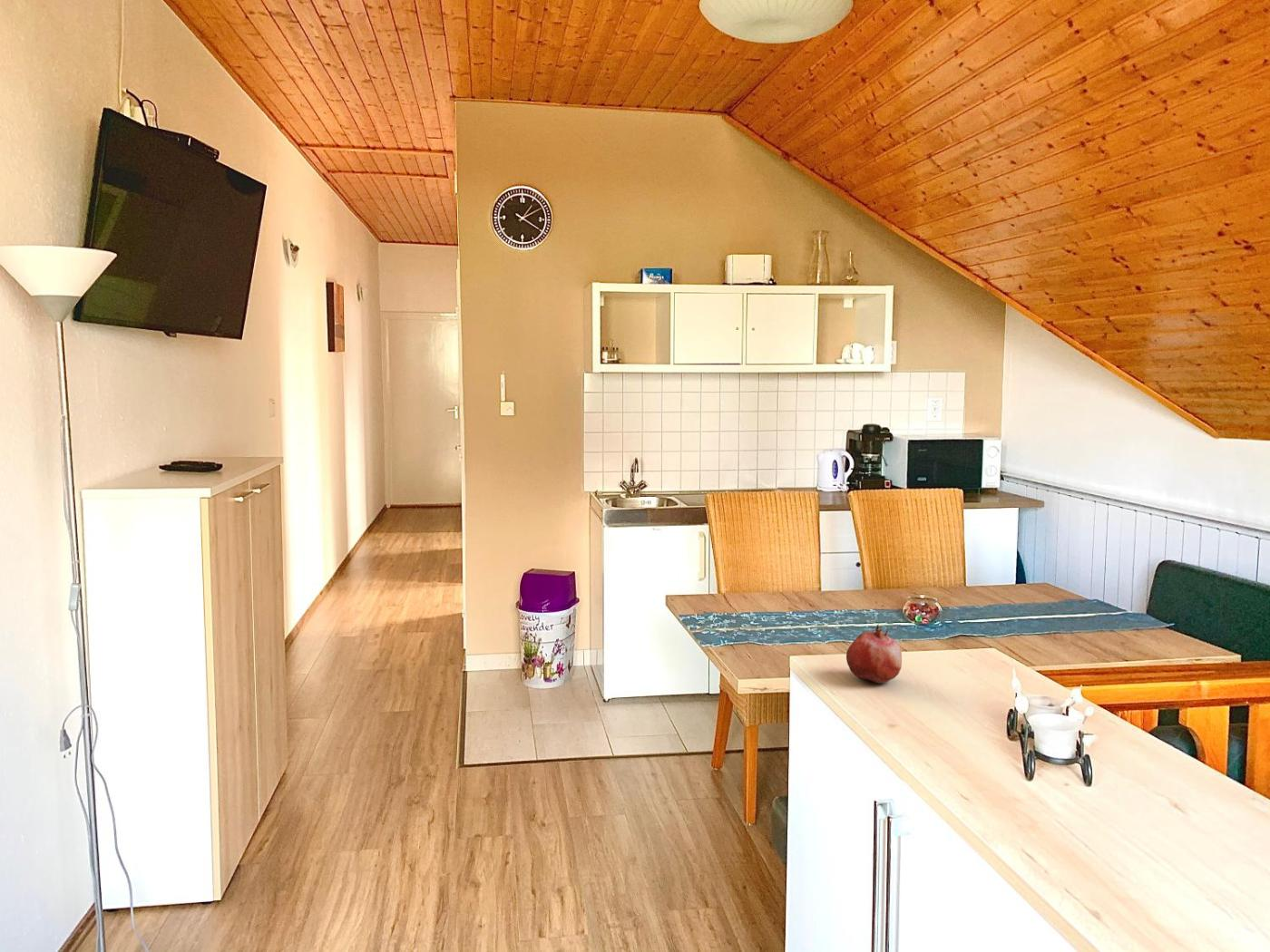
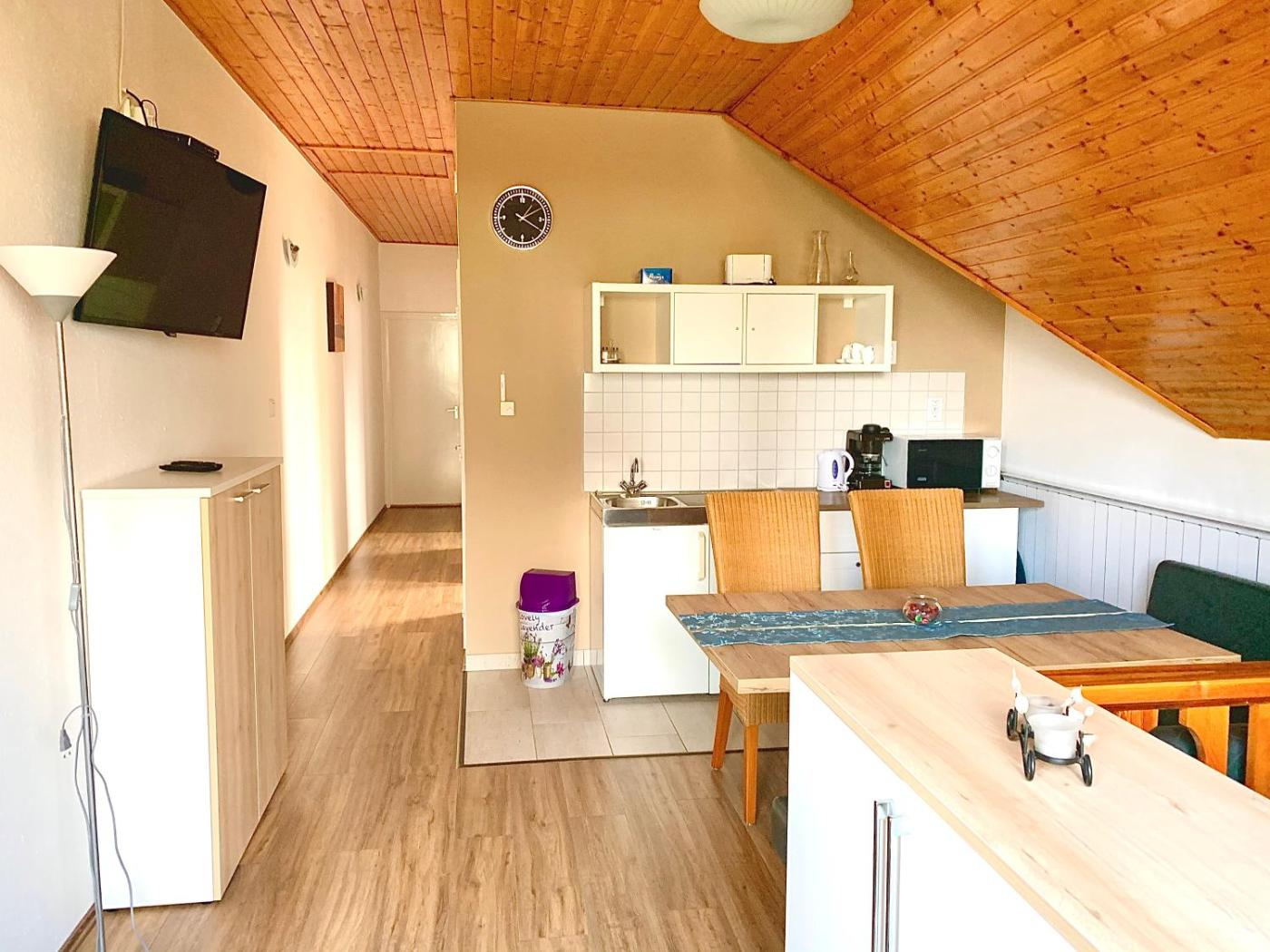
- fruit (874, 651)
